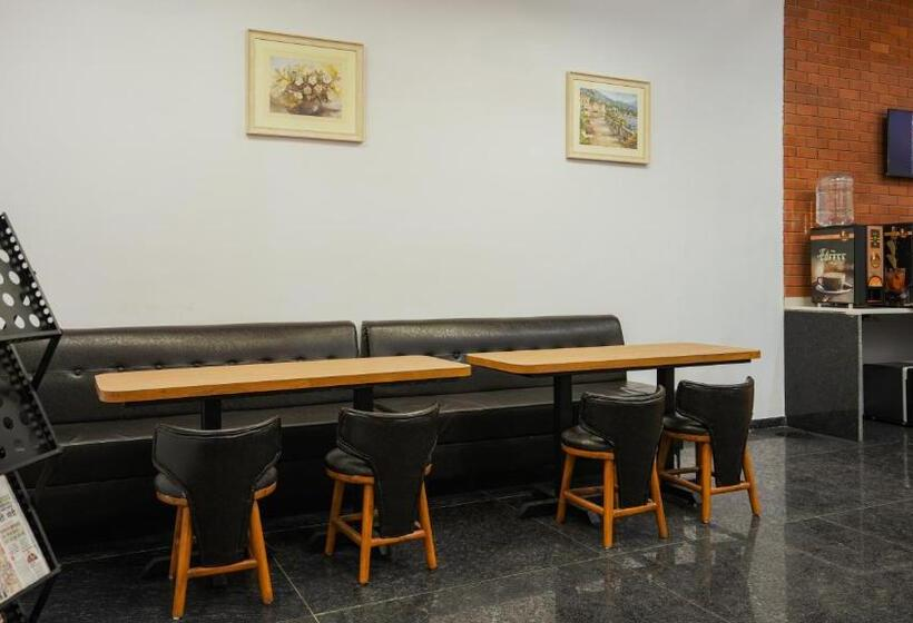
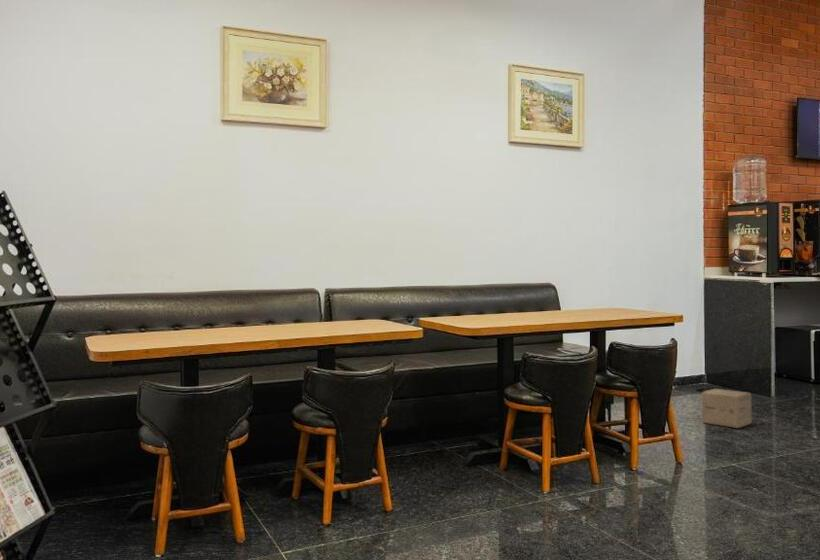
+ cardboard box (726, 407)
